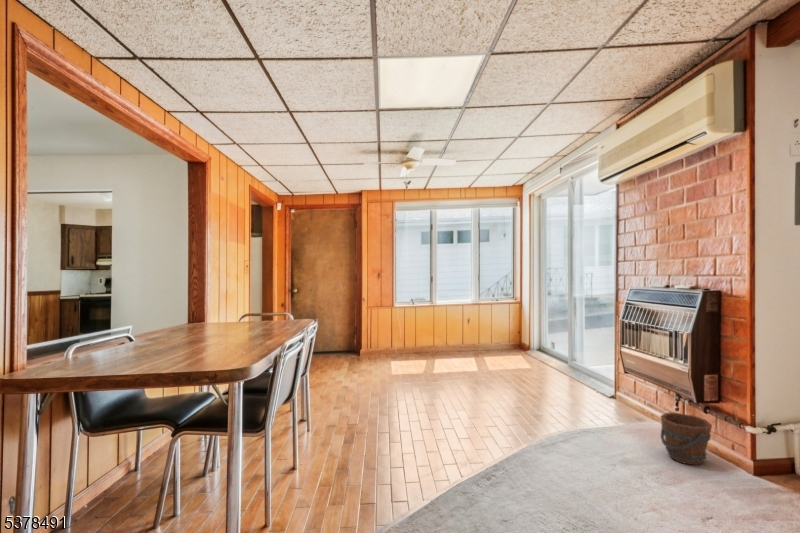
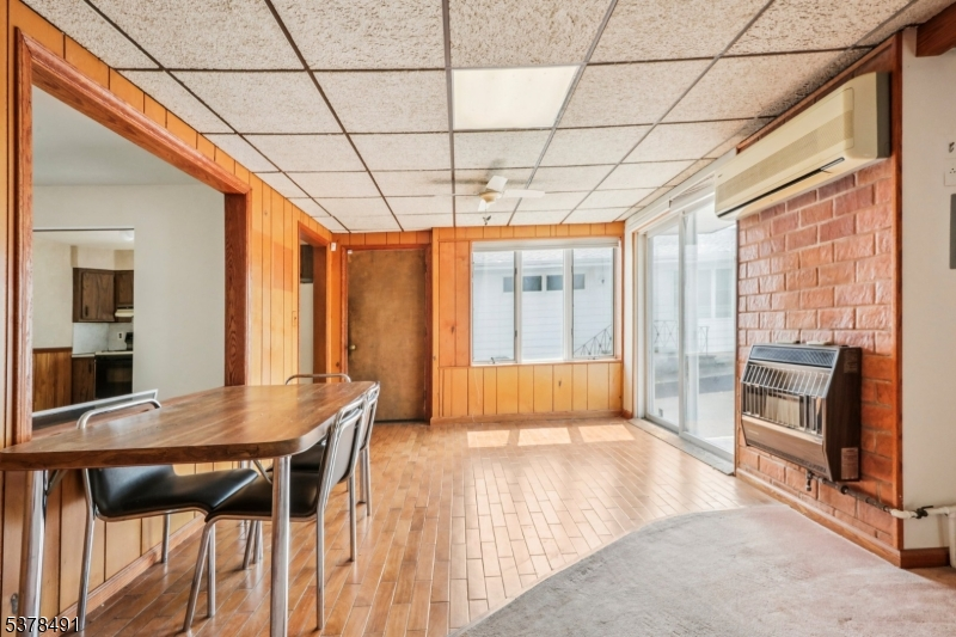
- bucket (685, 439)
